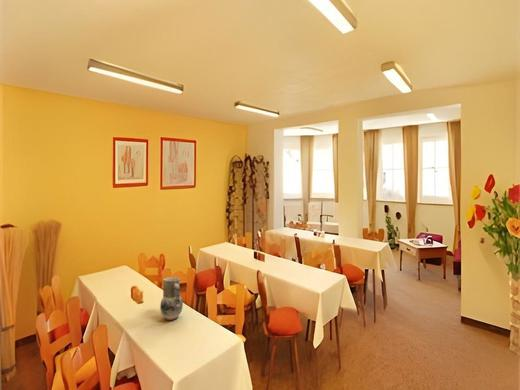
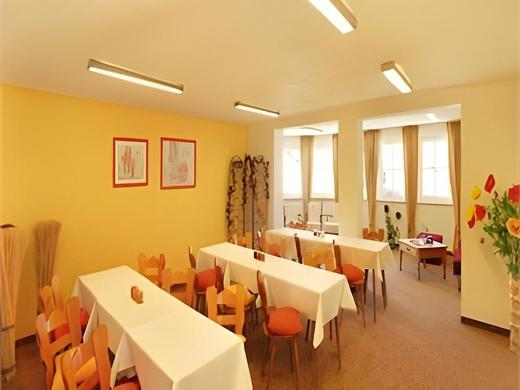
- vase (171, 298)
